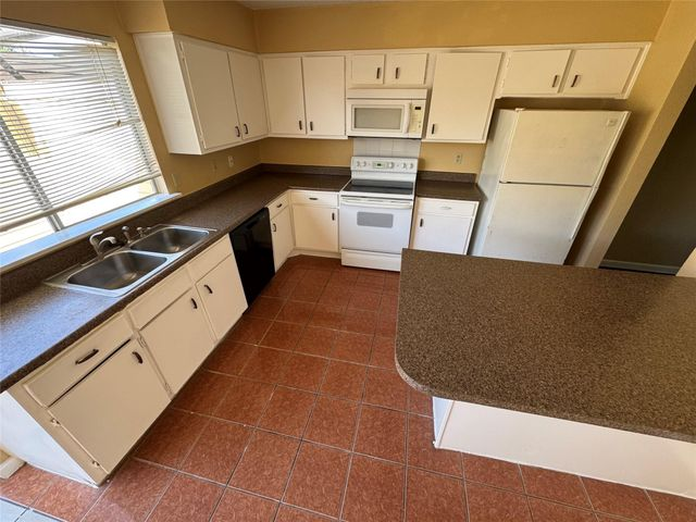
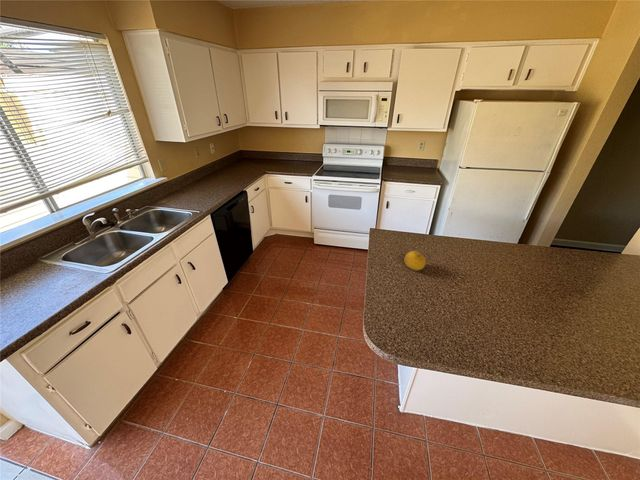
+ fruit (415, 260)
